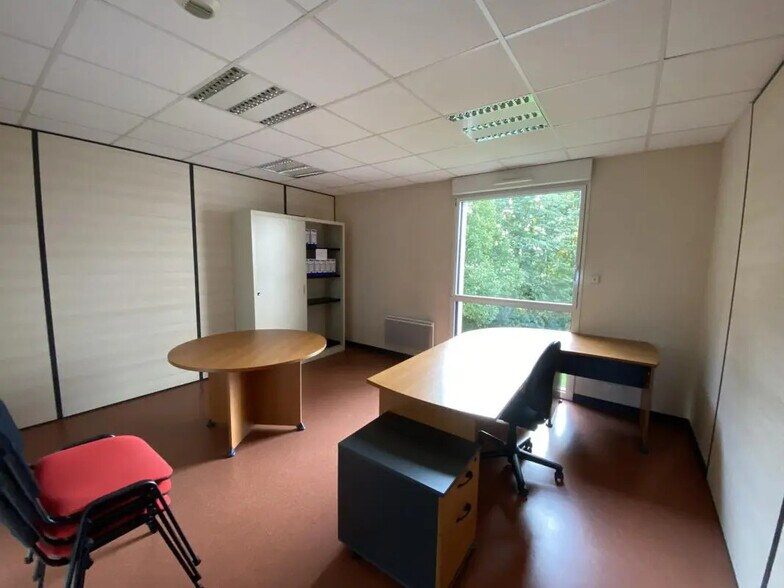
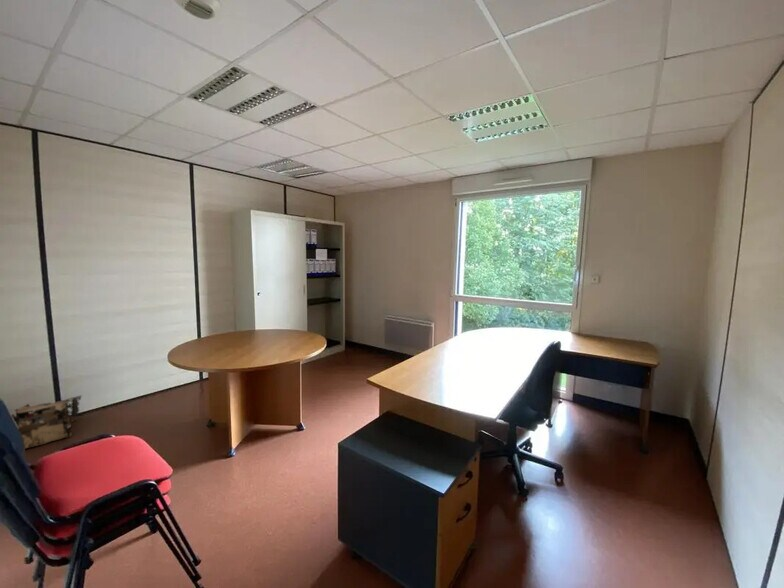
+ cardboard box (47, 420)
